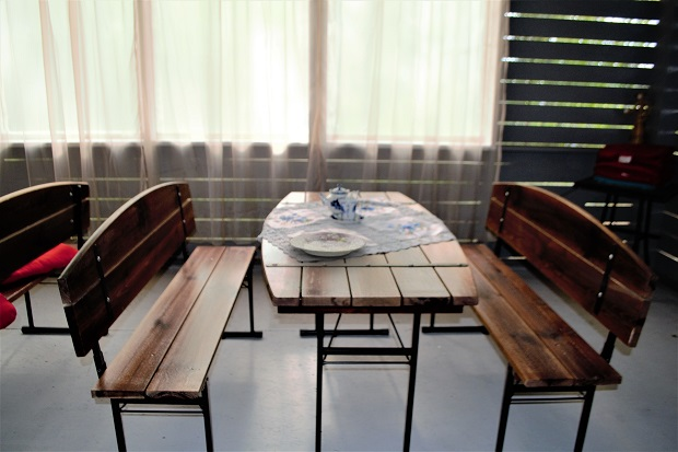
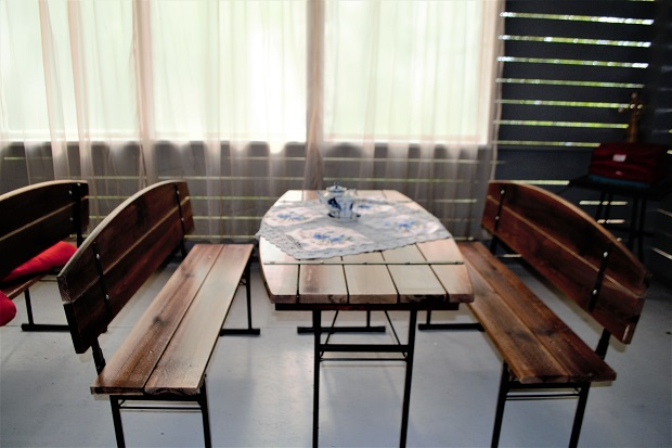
- plate (327, 245)
